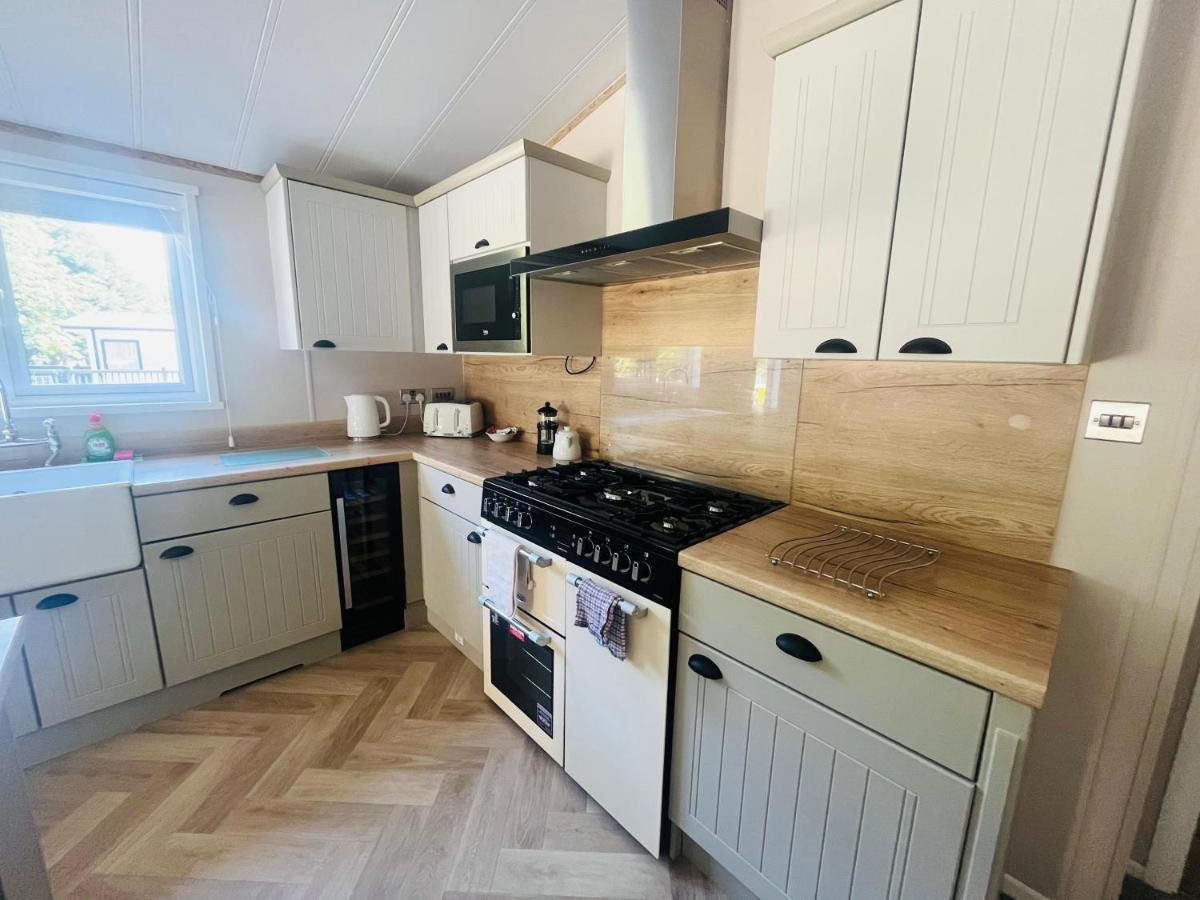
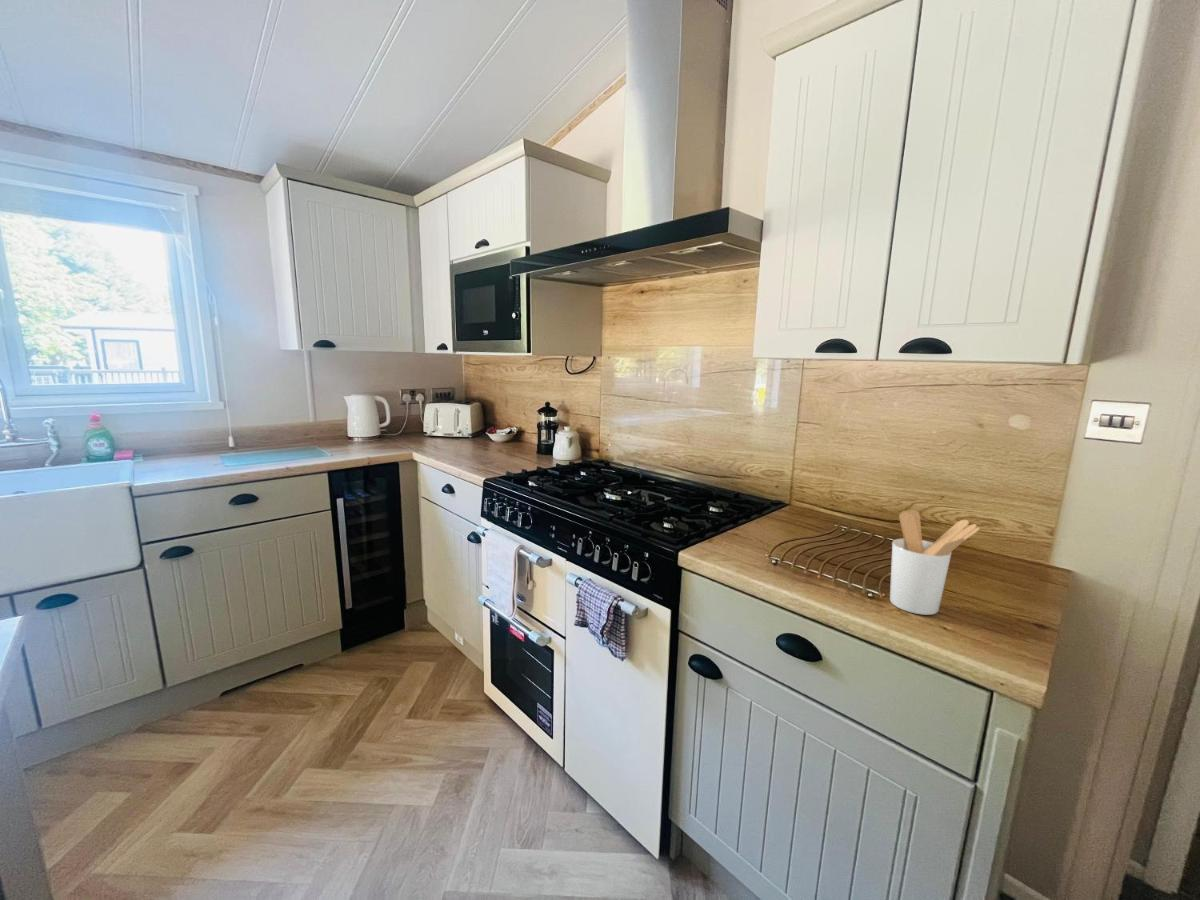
+ utensil holder (932, 562)
